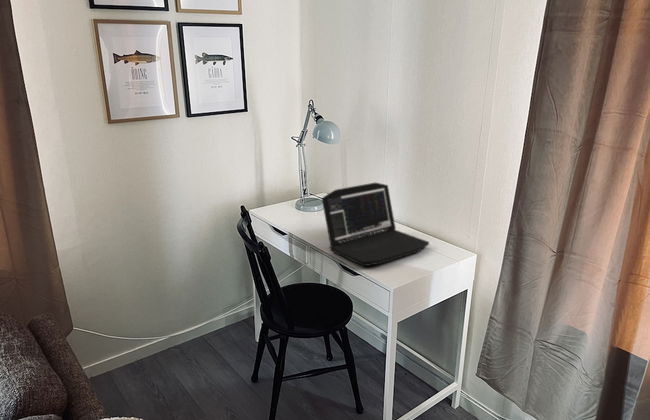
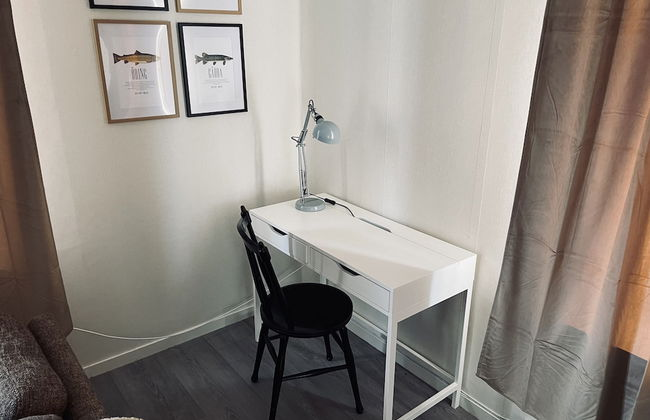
- laptop (377, 220)
